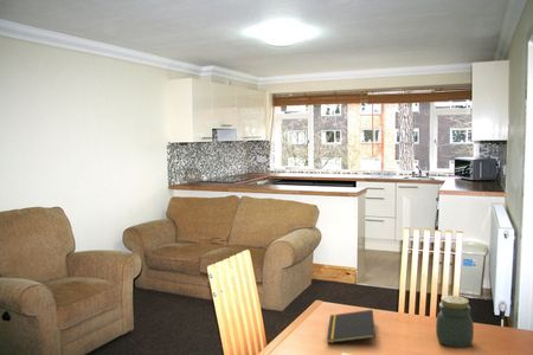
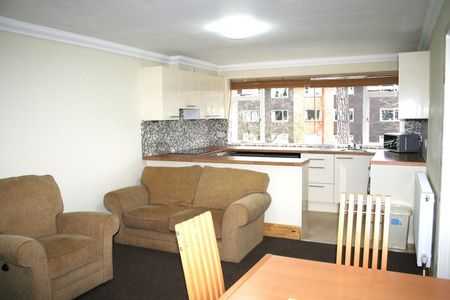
- jar (454, 320)
- notepad (351, 325)
